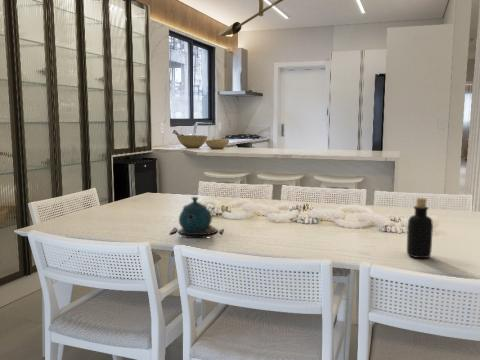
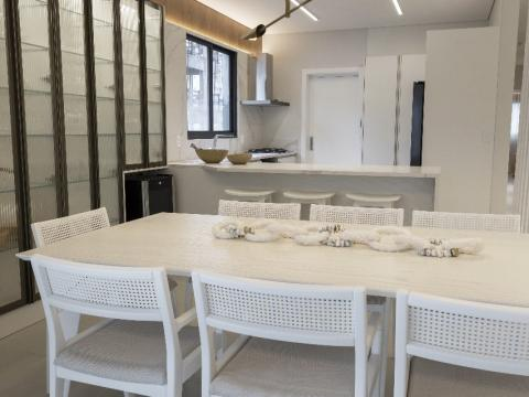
- bottle (420, 227)
- teapot (197, 213)
